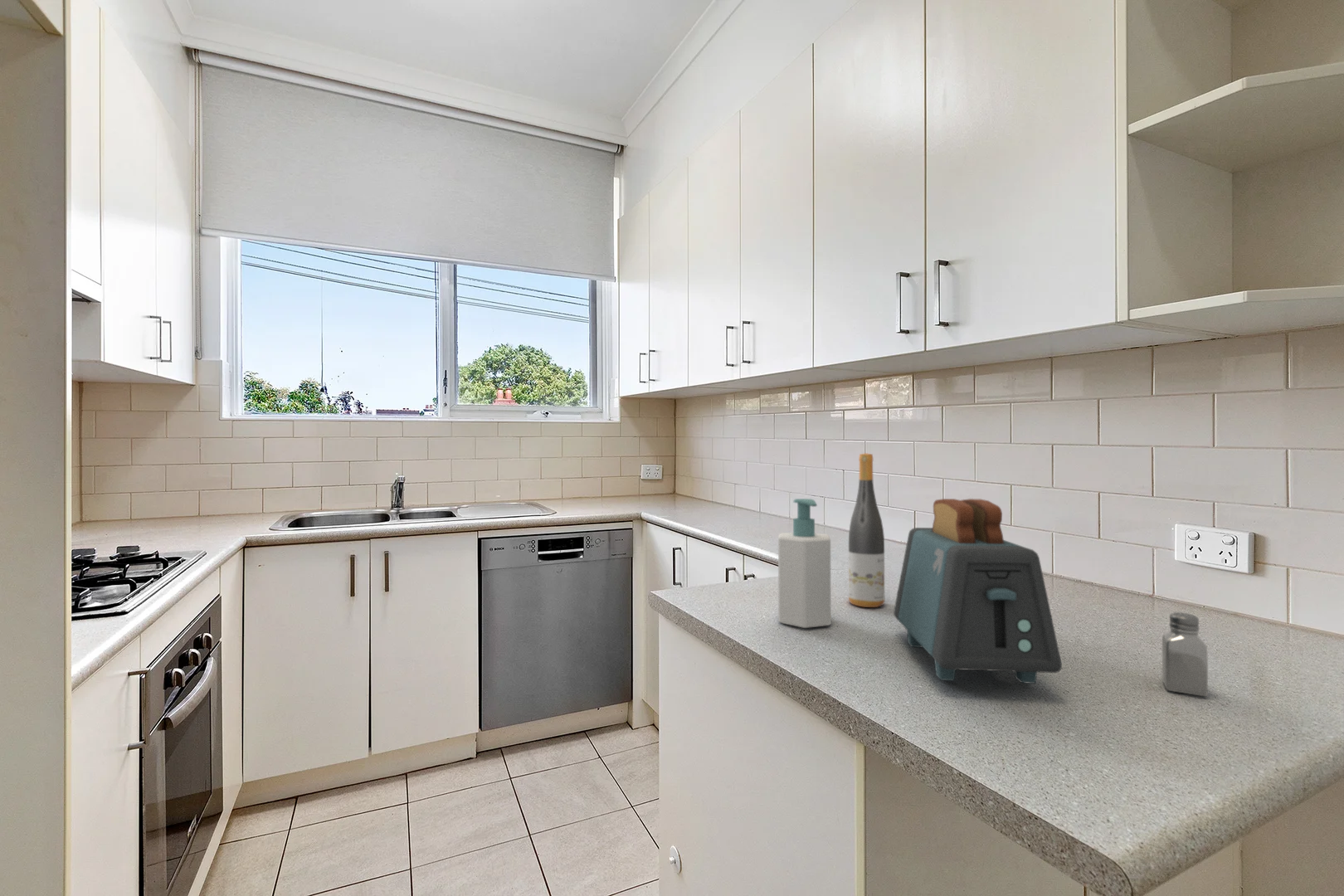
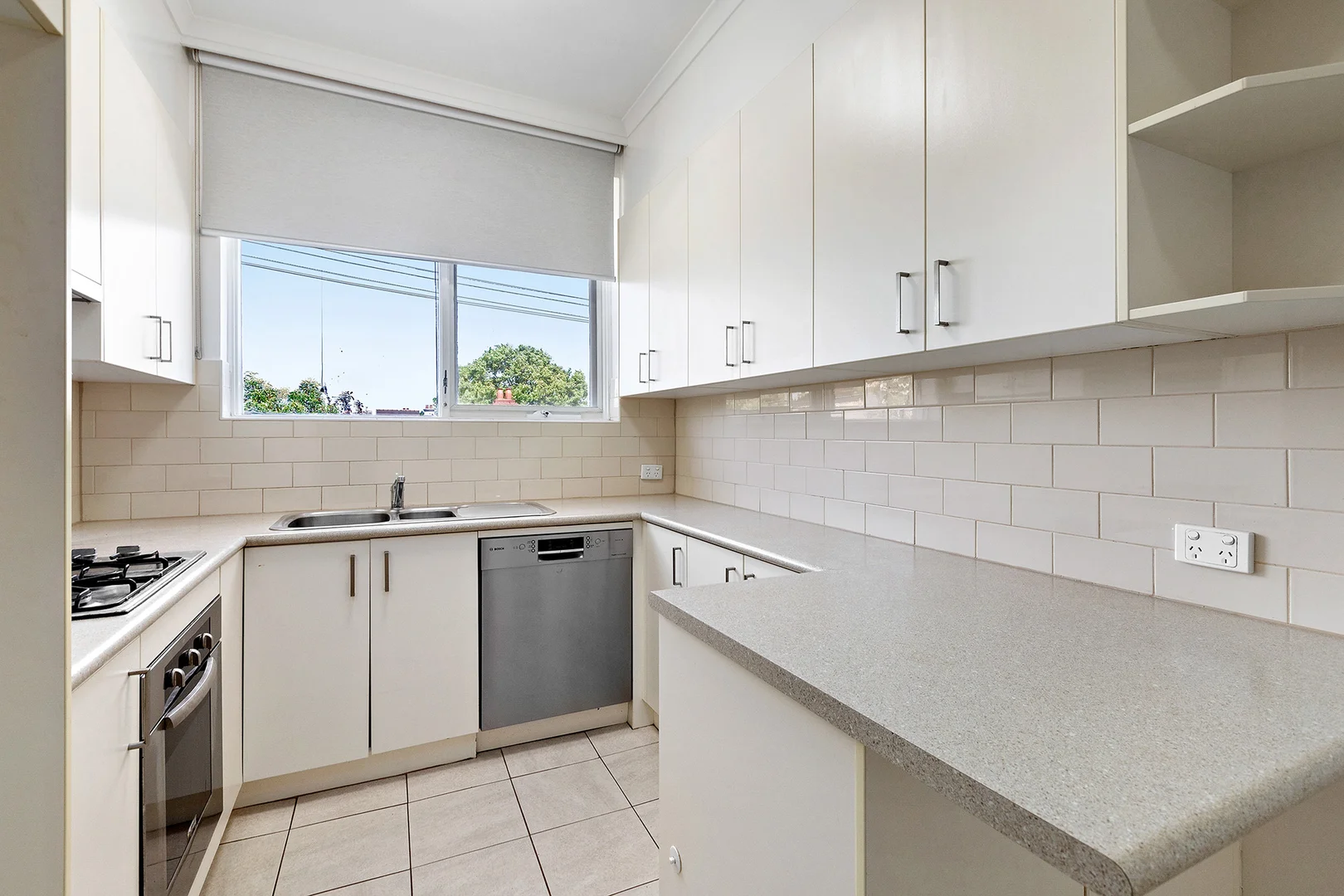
- toaster (966, 581)
- wine bottle (866, 528)
- saltshaker (1184, 651)
- soap bottle (804, 559)
